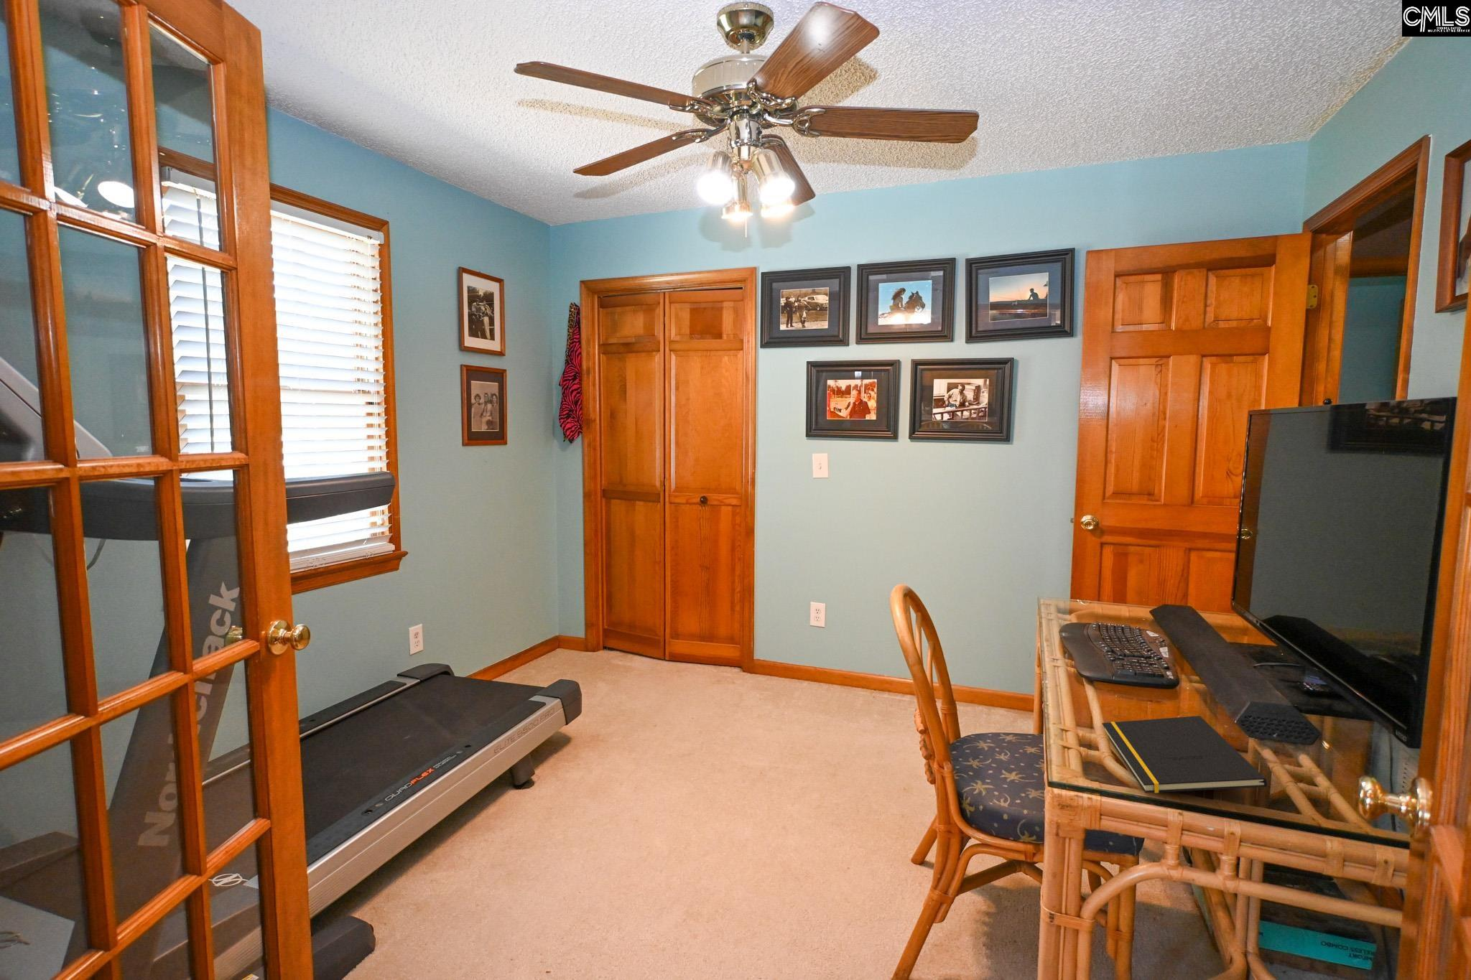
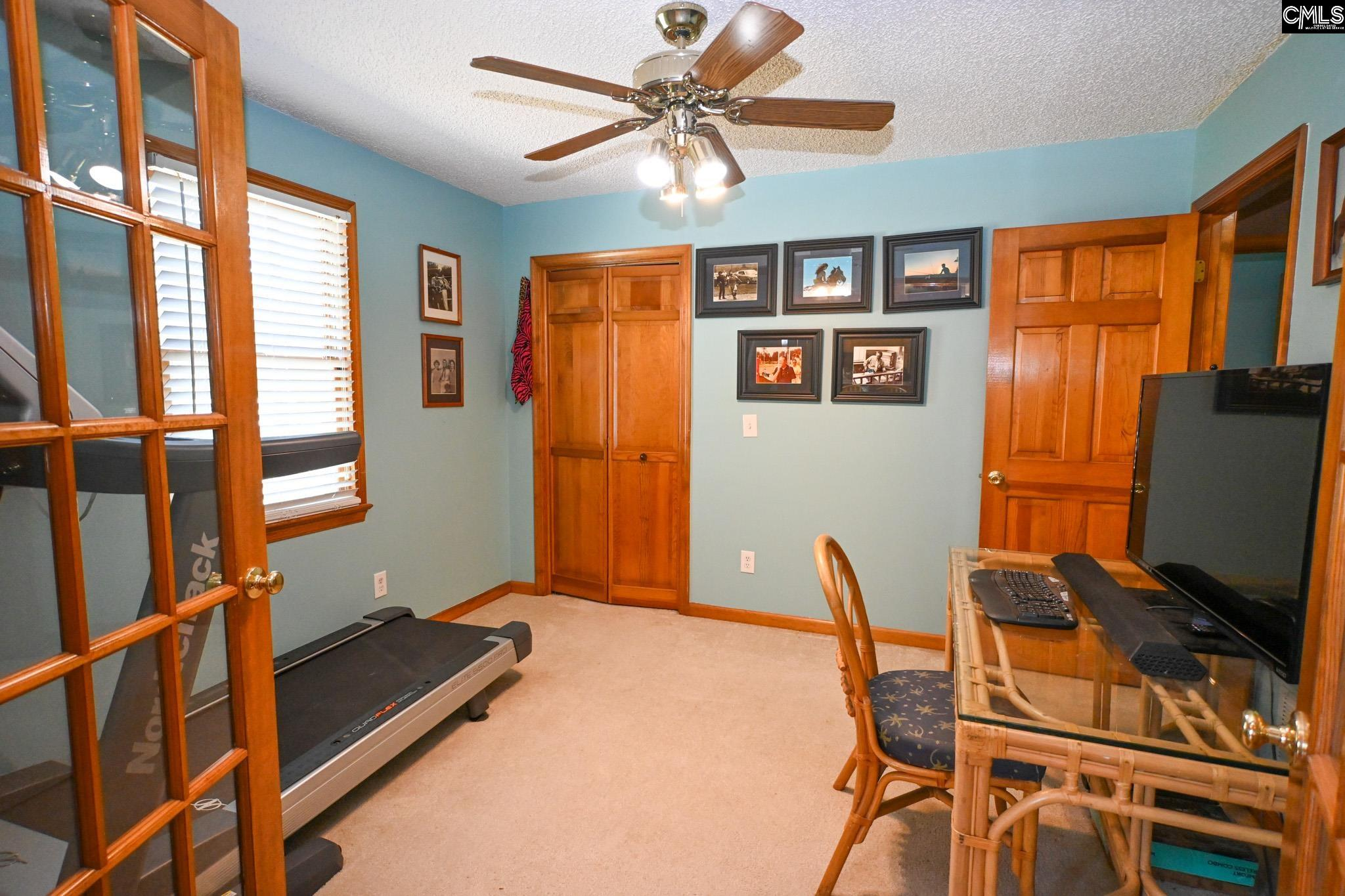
- notepad (1175, 751)
